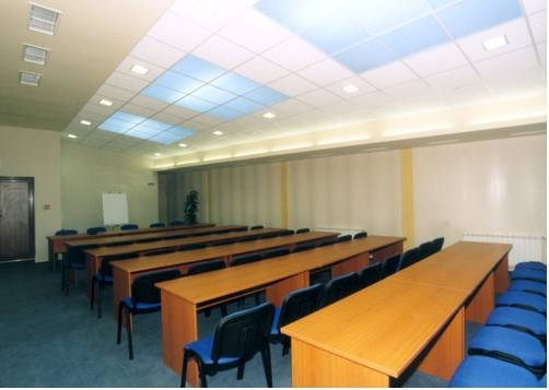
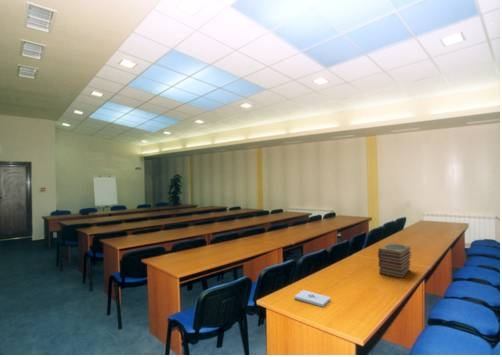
+ book stack (395, 259)
+ notepad (312, 297)
